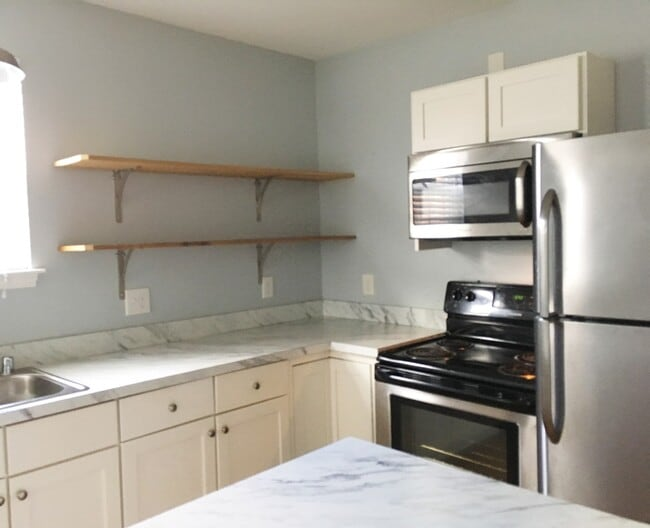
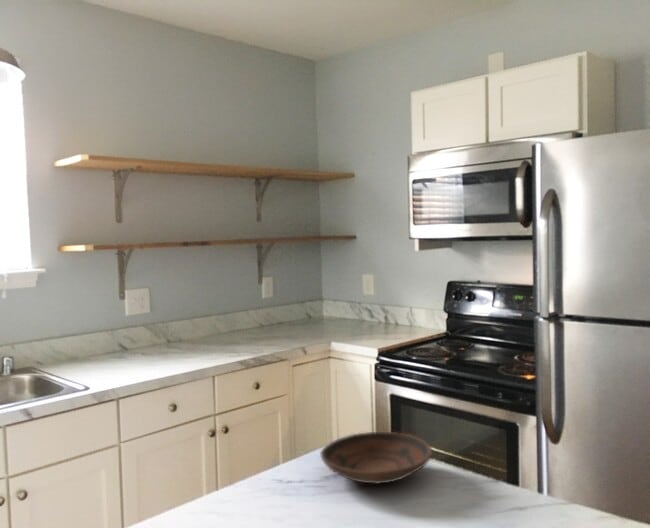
+ bowl (376, 461)
